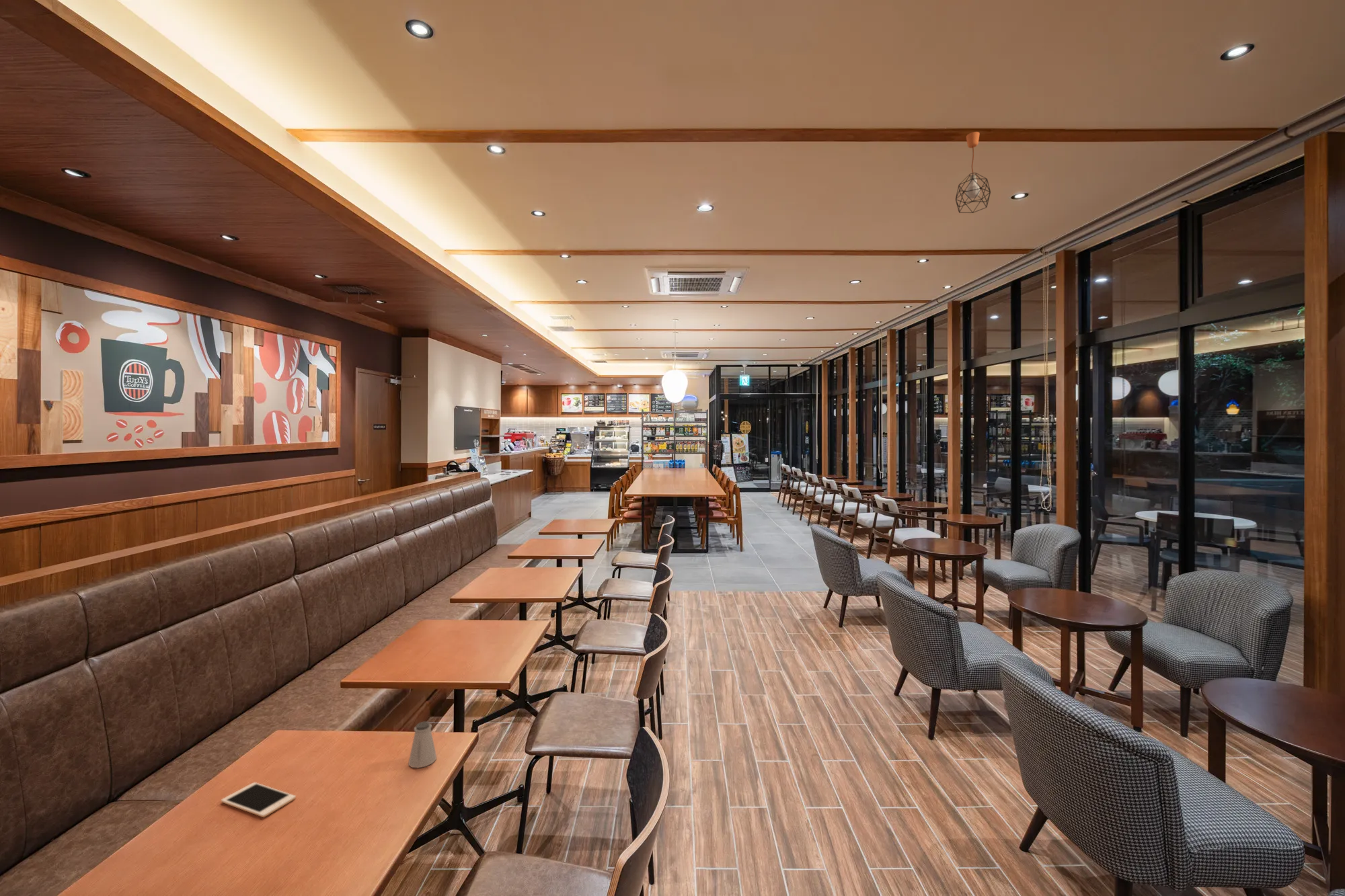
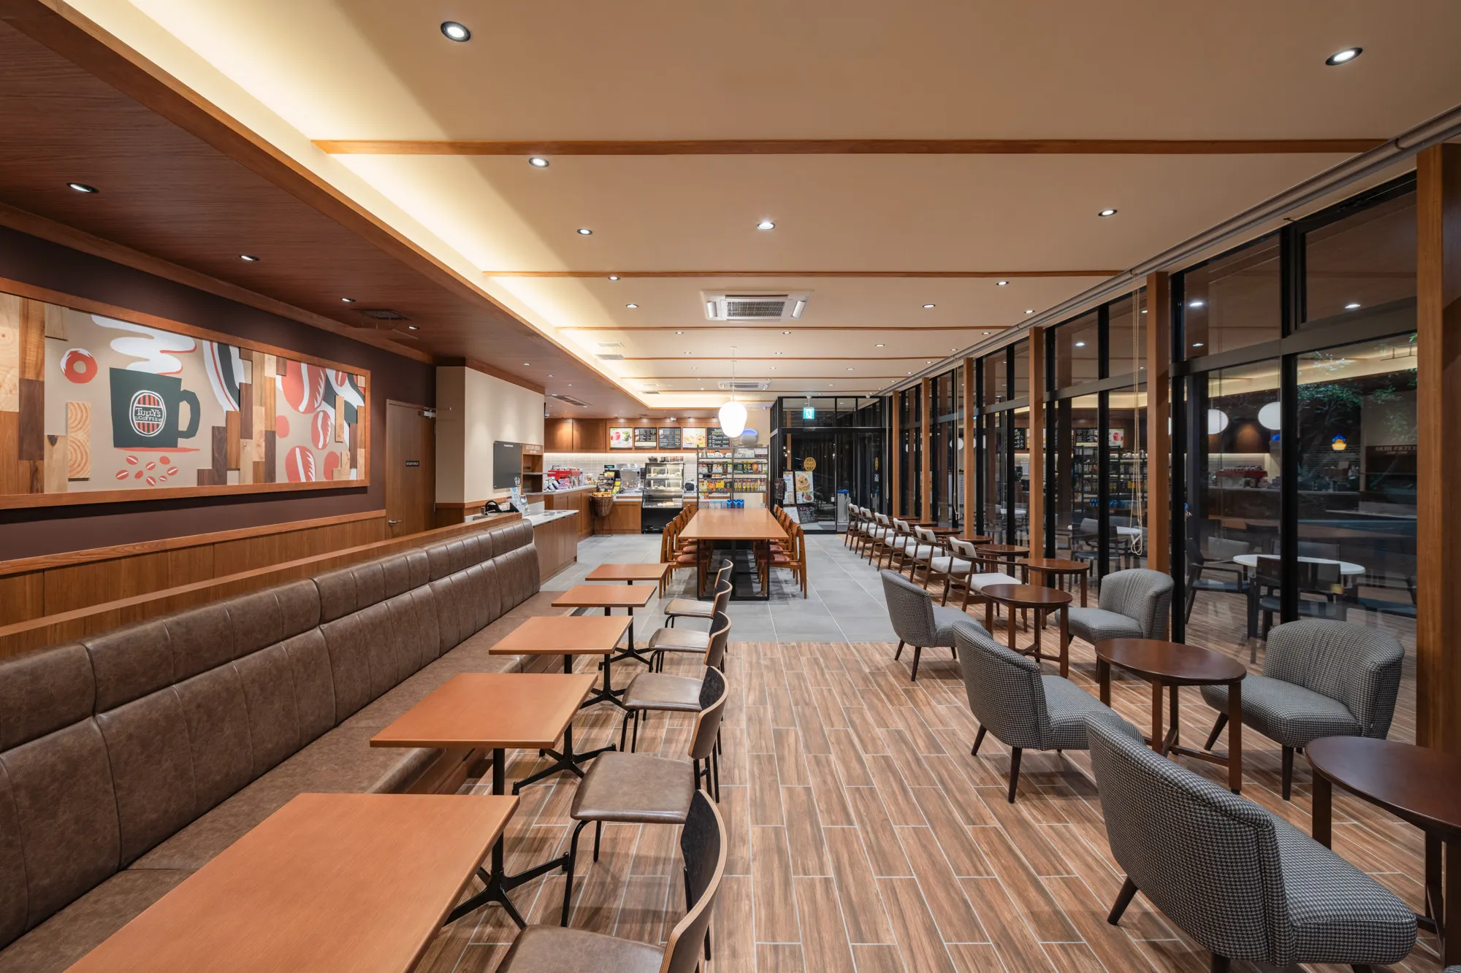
- cell phone (258, 799)
- saltshaker (422, 742)
- pendant light (972, 171)
